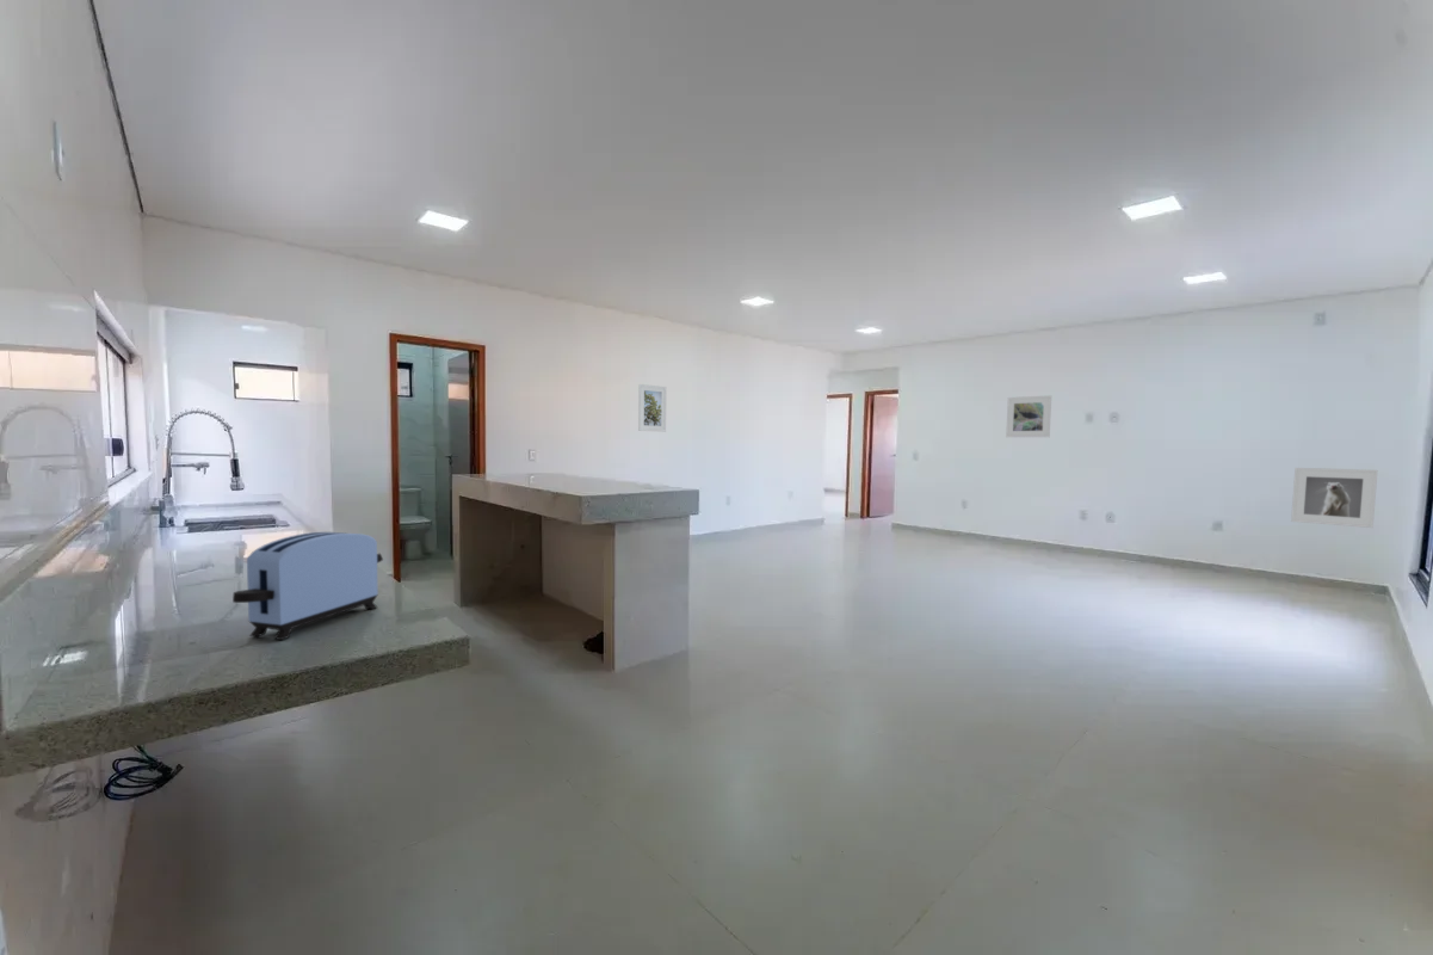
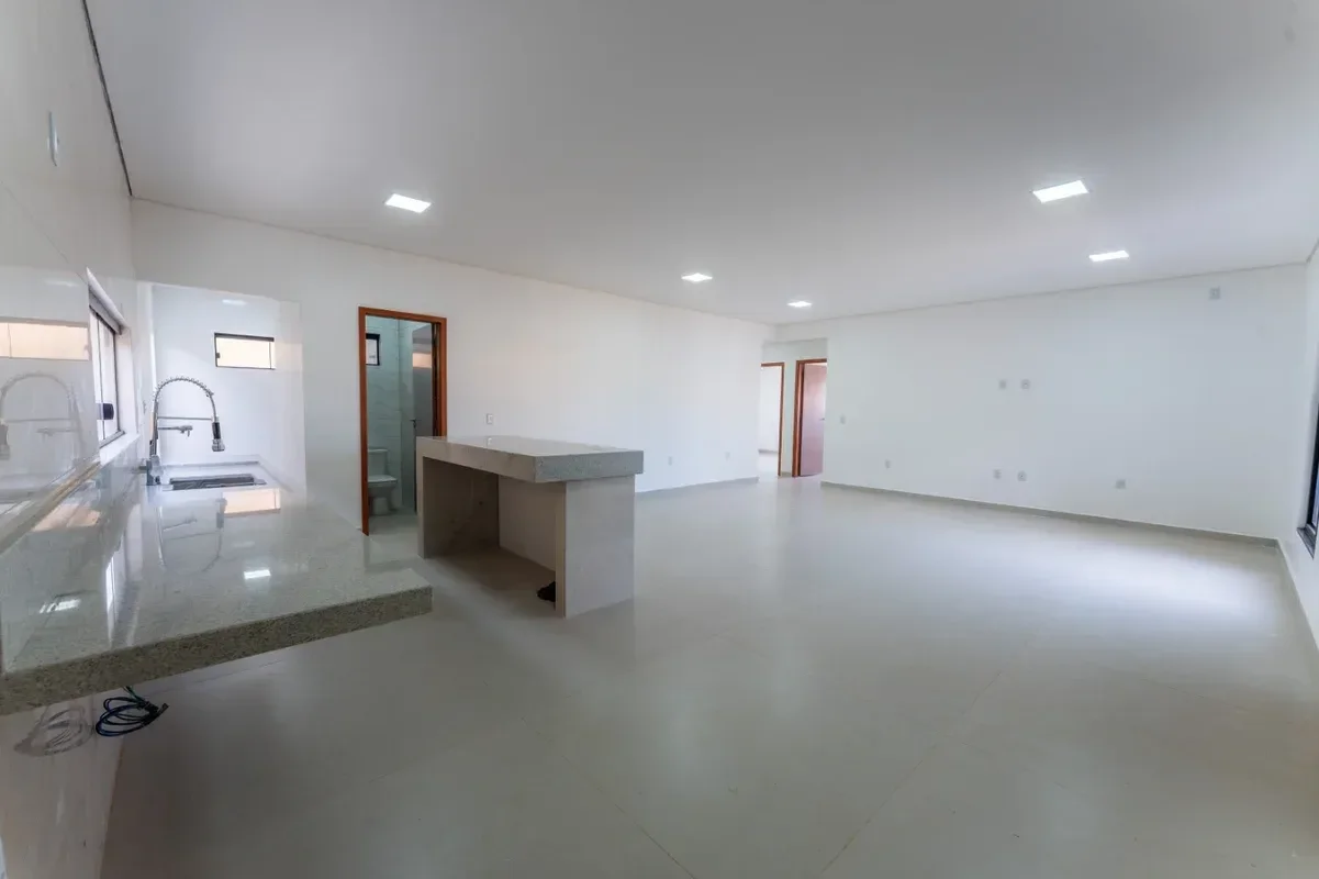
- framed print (1027, 417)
- toaster (317, 577)
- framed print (1332, 497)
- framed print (651, 408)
